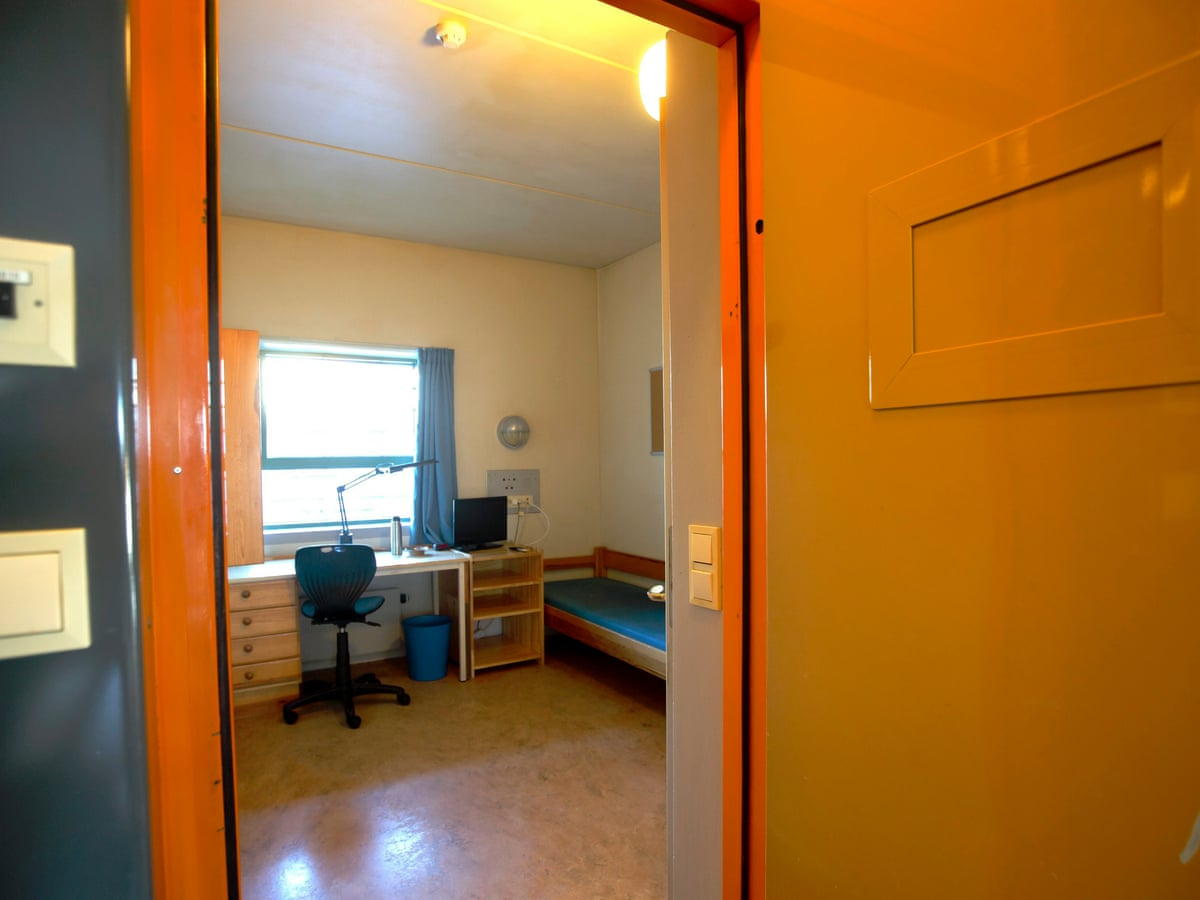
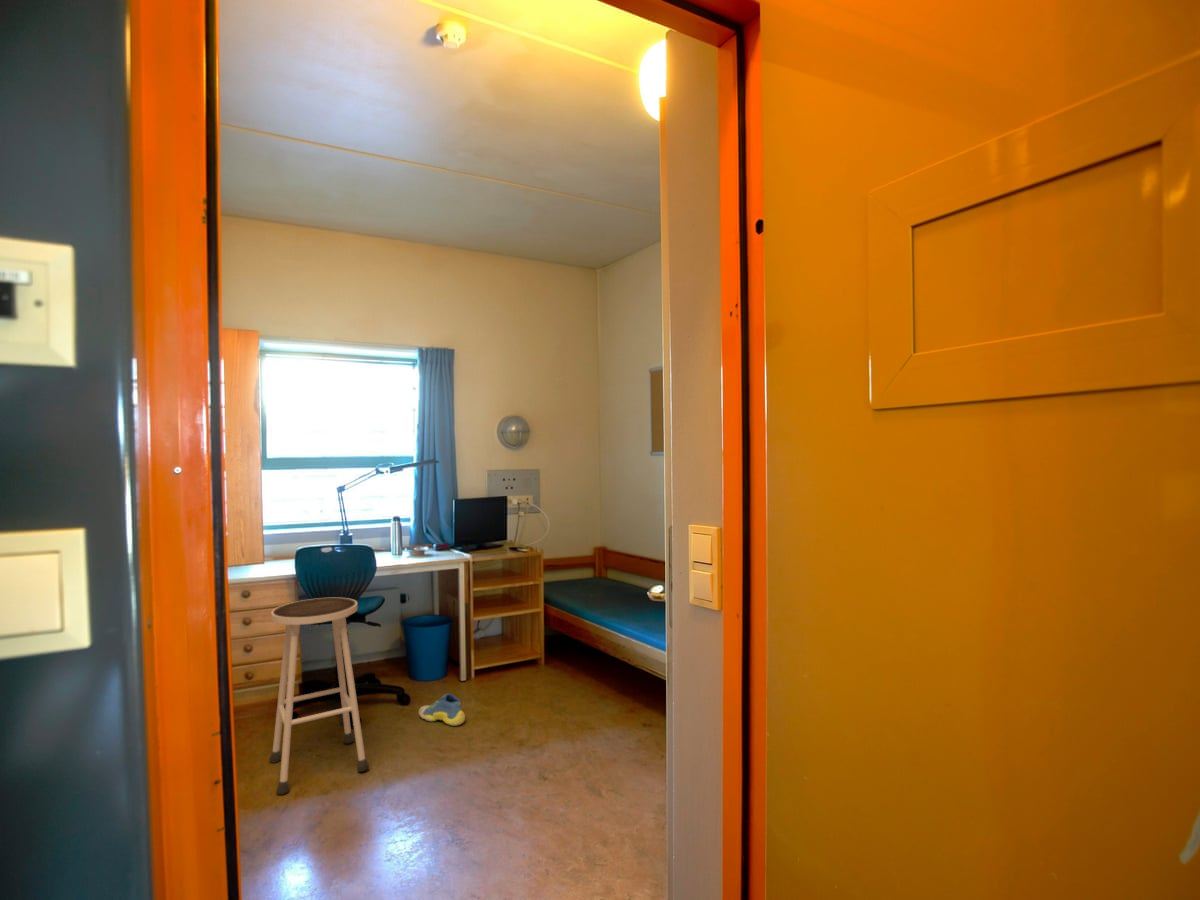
+ stool (316, 692)
+ sneaker (442, 705)
